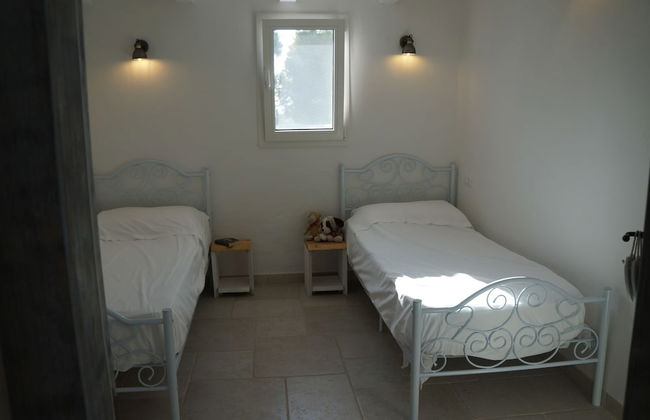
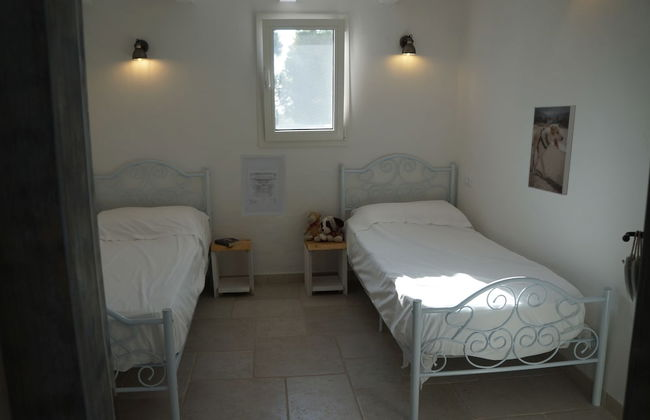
+ wall art (263, 185)
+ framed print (550, 149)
